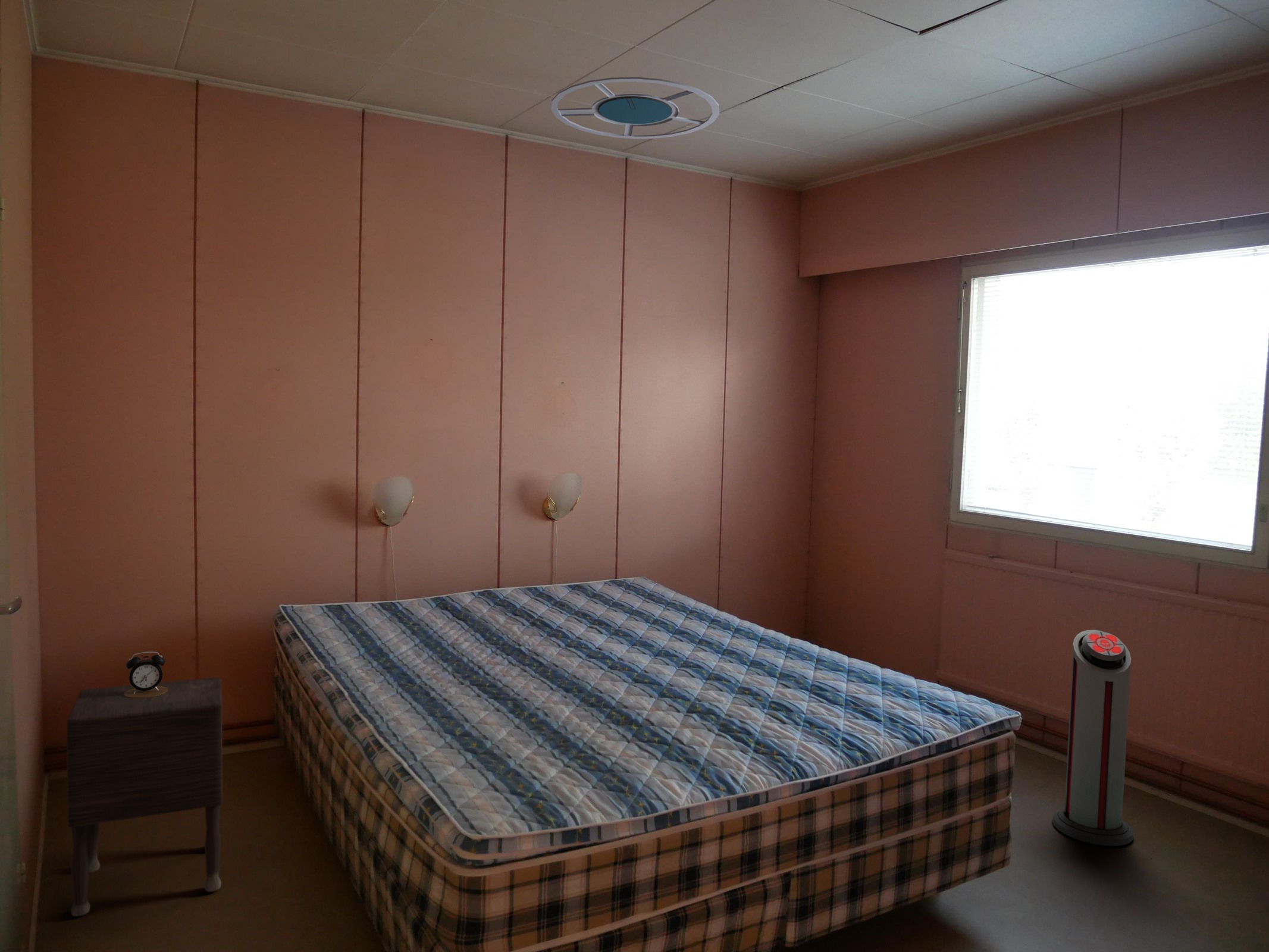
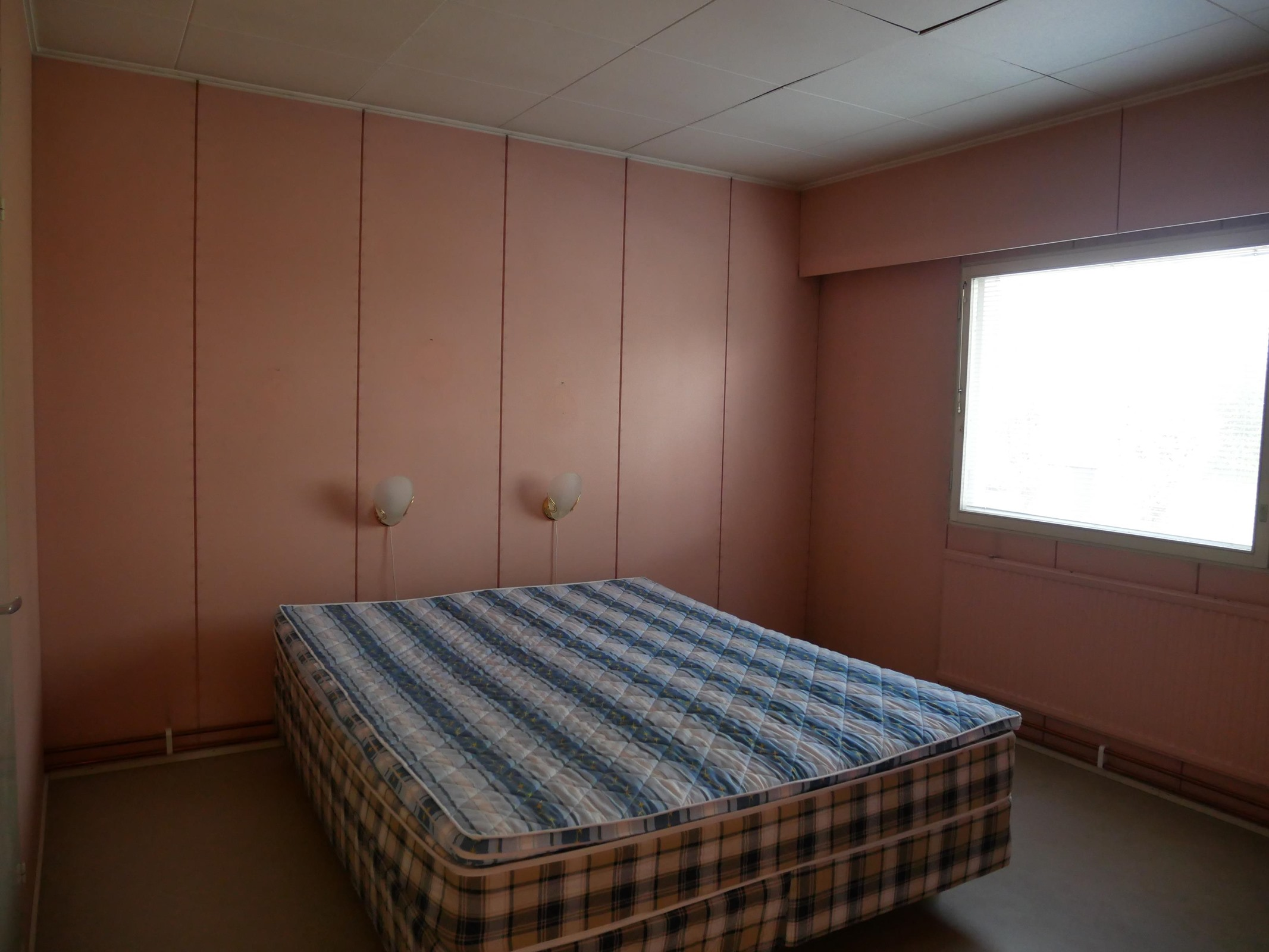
- ceiling lamp (635, 103)
- alarm clock (146, 672)
- nightstand (151, 787)
- air purifier (1097, 731)
